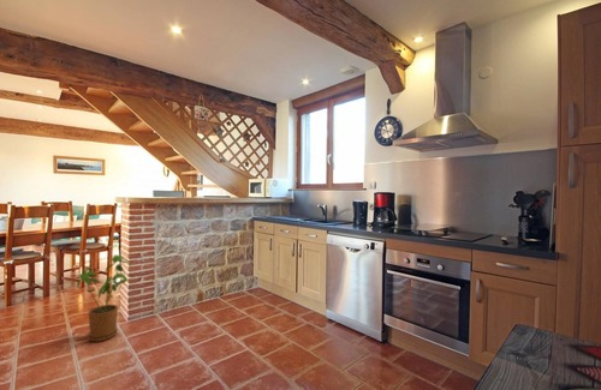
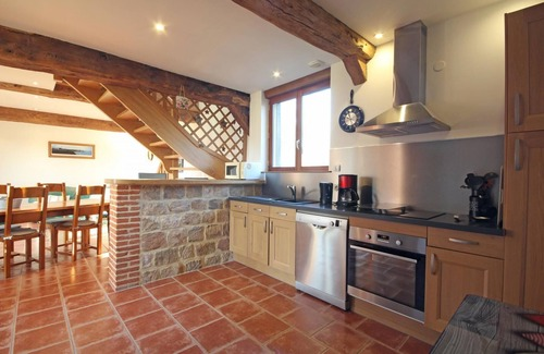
- house plant (107, 295)
